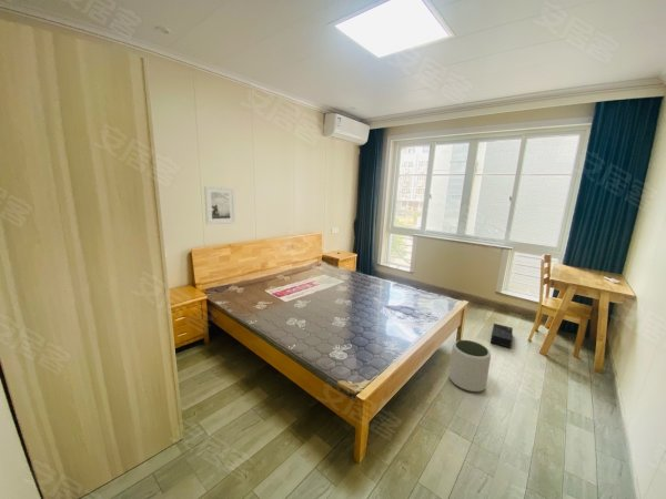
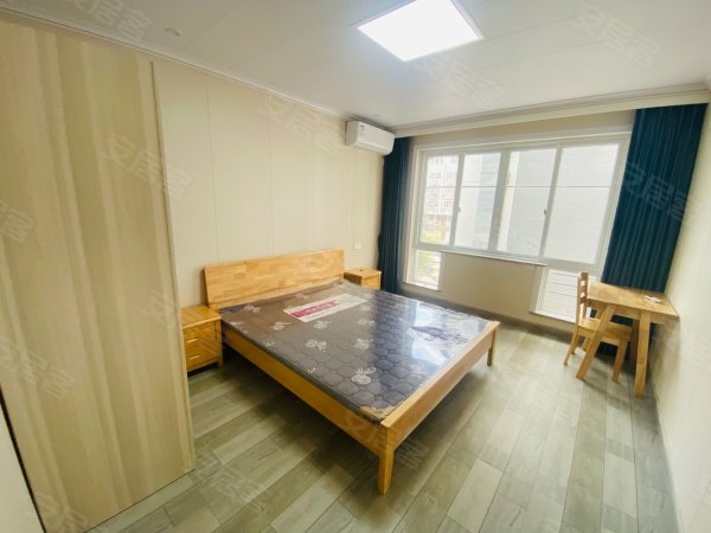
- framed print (220, 205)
- shoe box (502, 335)
- plant pot (468, 364)
